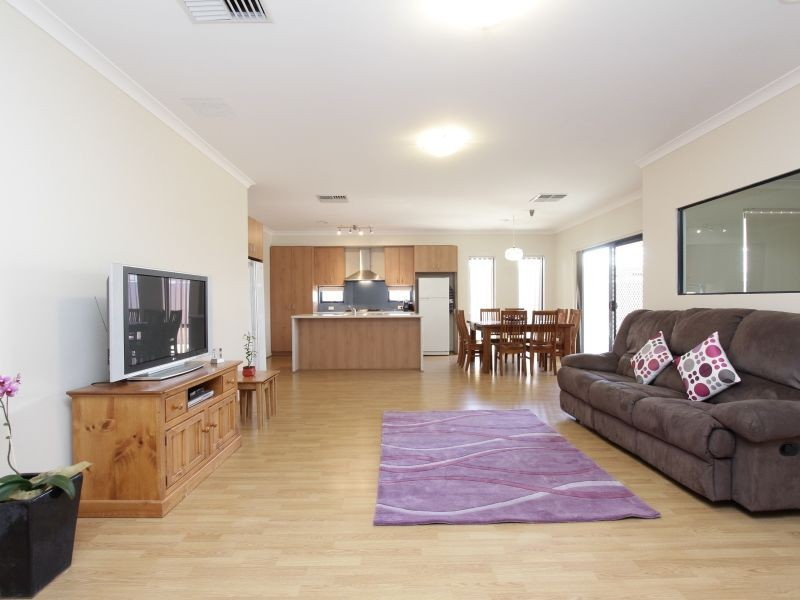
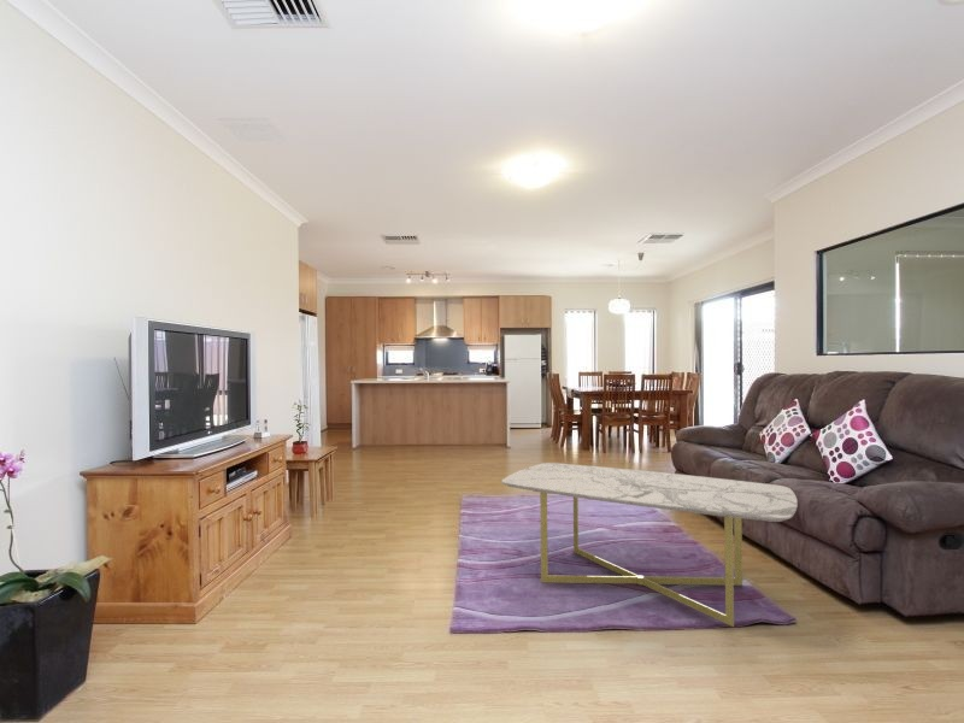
+ coffee table (645, 506)
